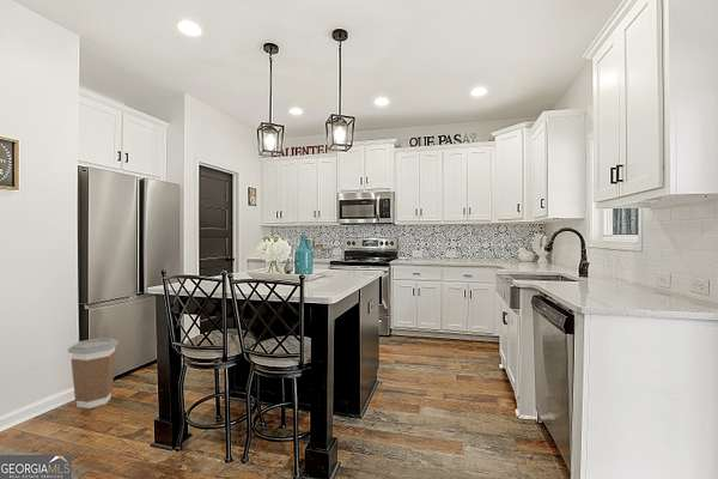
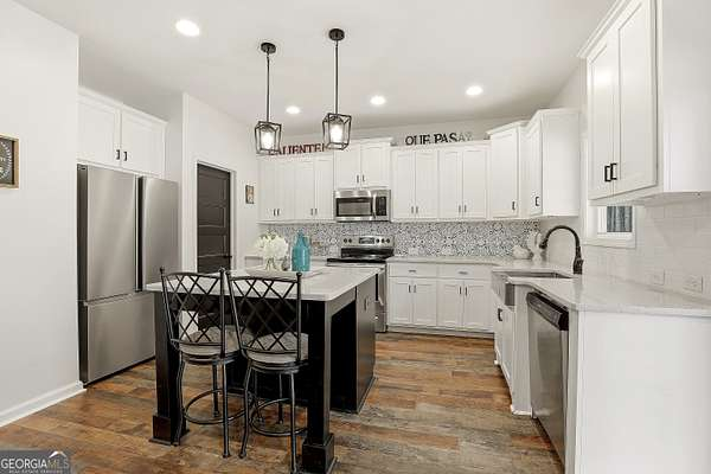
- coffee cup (93, 372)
